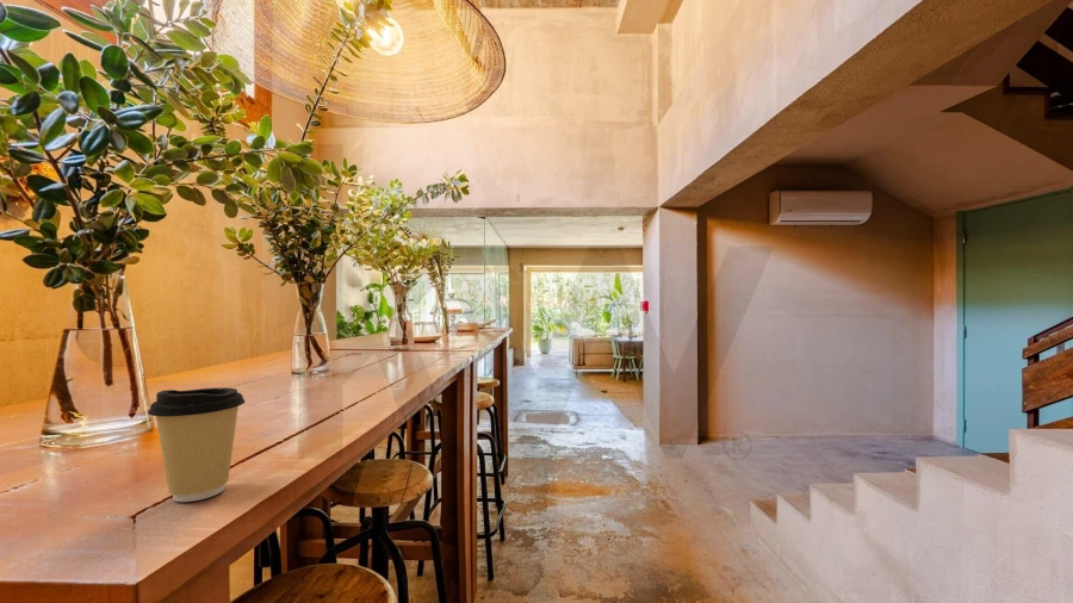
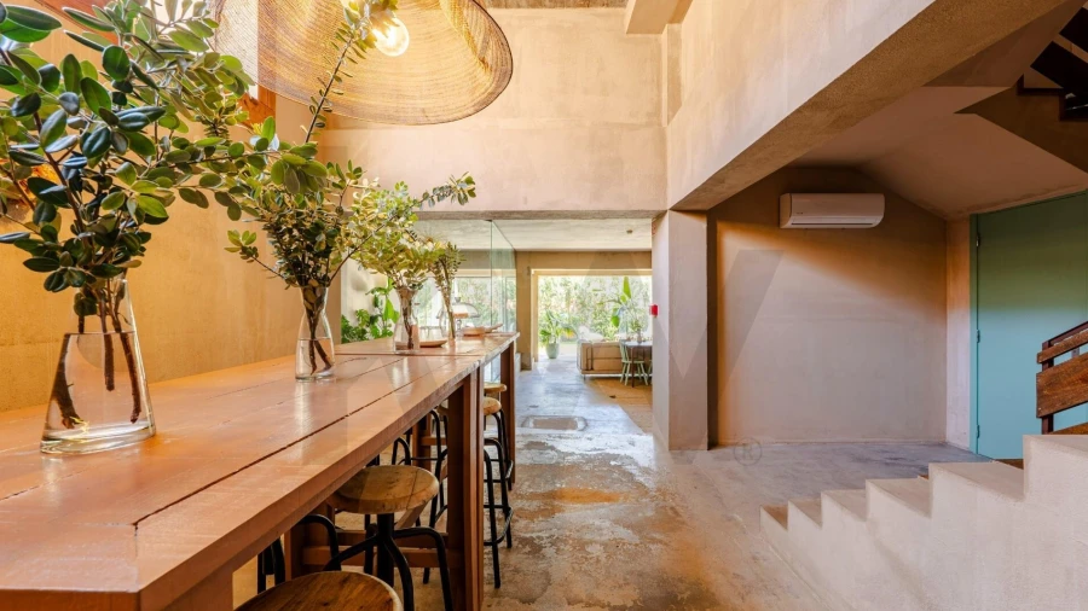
- coffee cup (199, 440)
